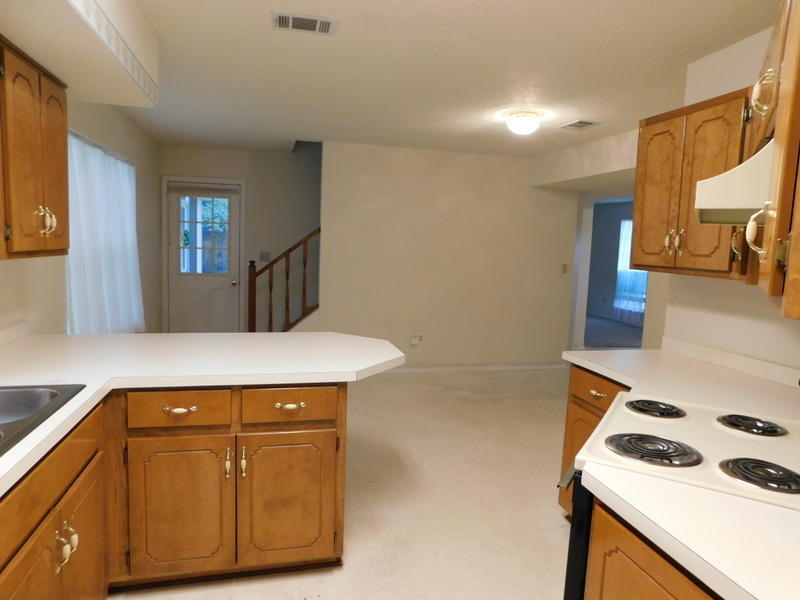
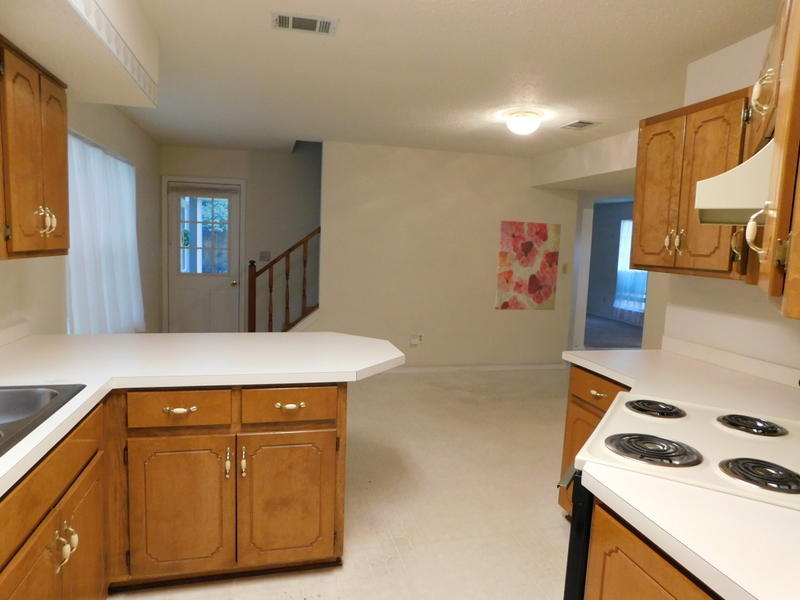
+ wall art (528, 266)
